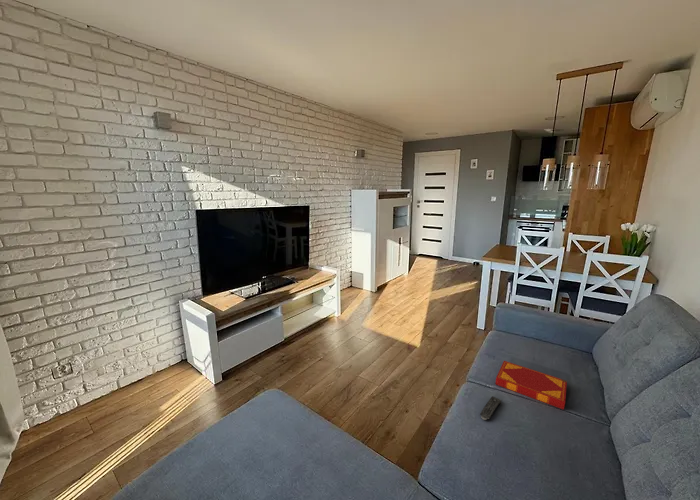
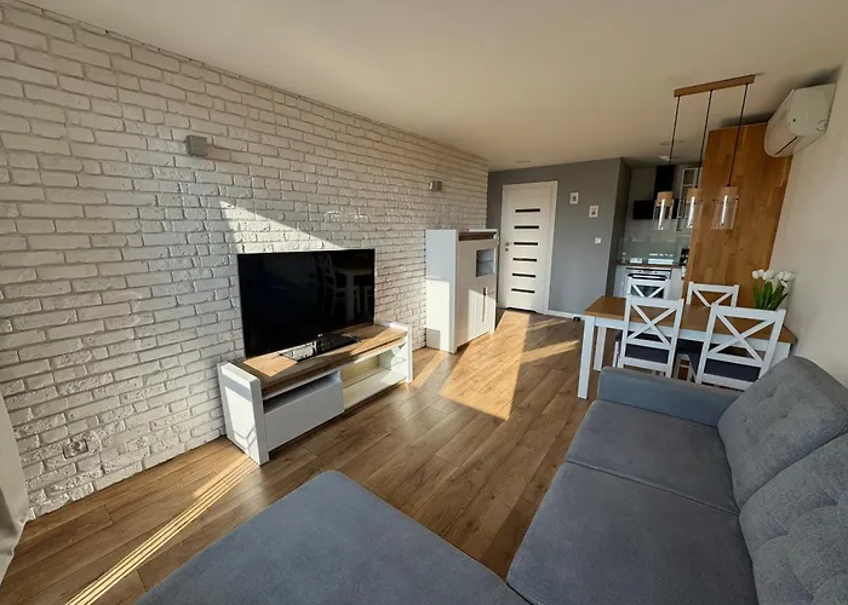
- hardback book (530, 382)
- remote control (490, 408)
